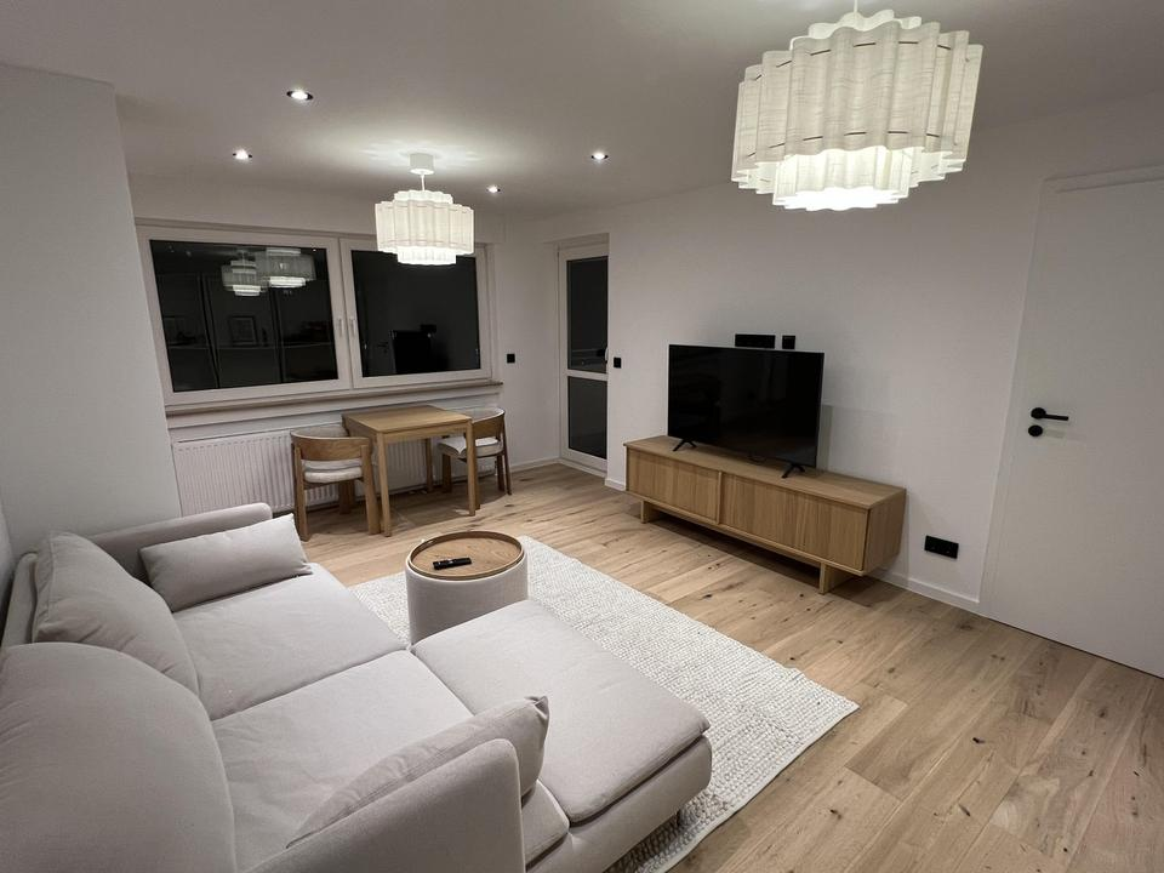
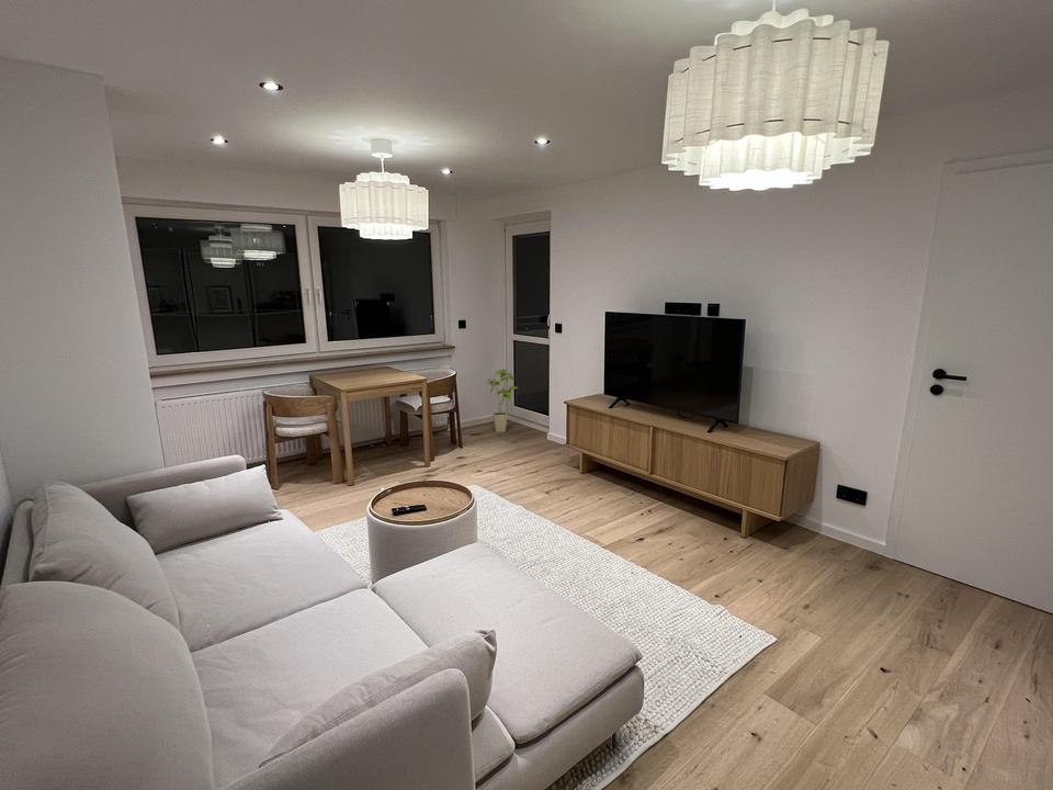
+ house plant (502, 400)
